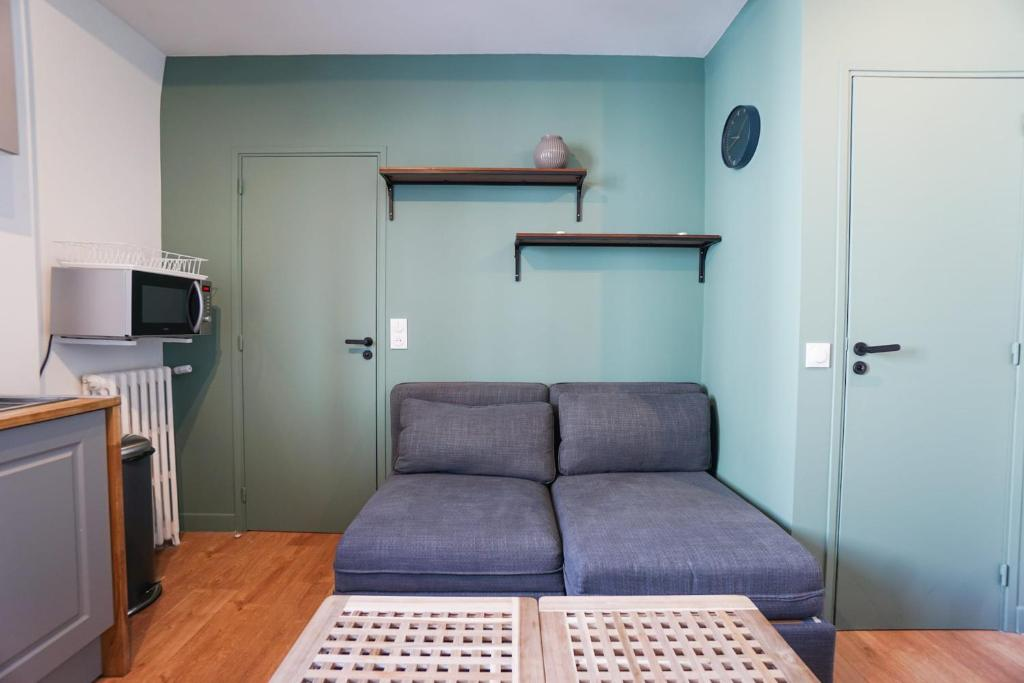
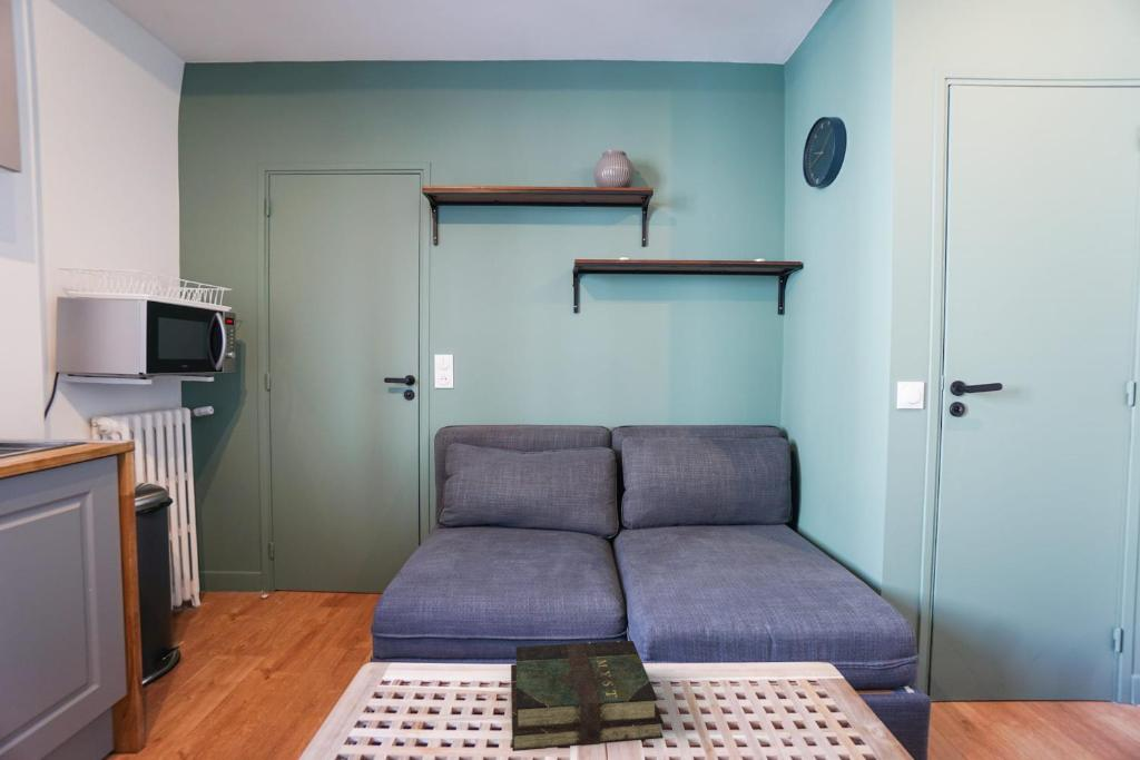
+ book (580, 687)
